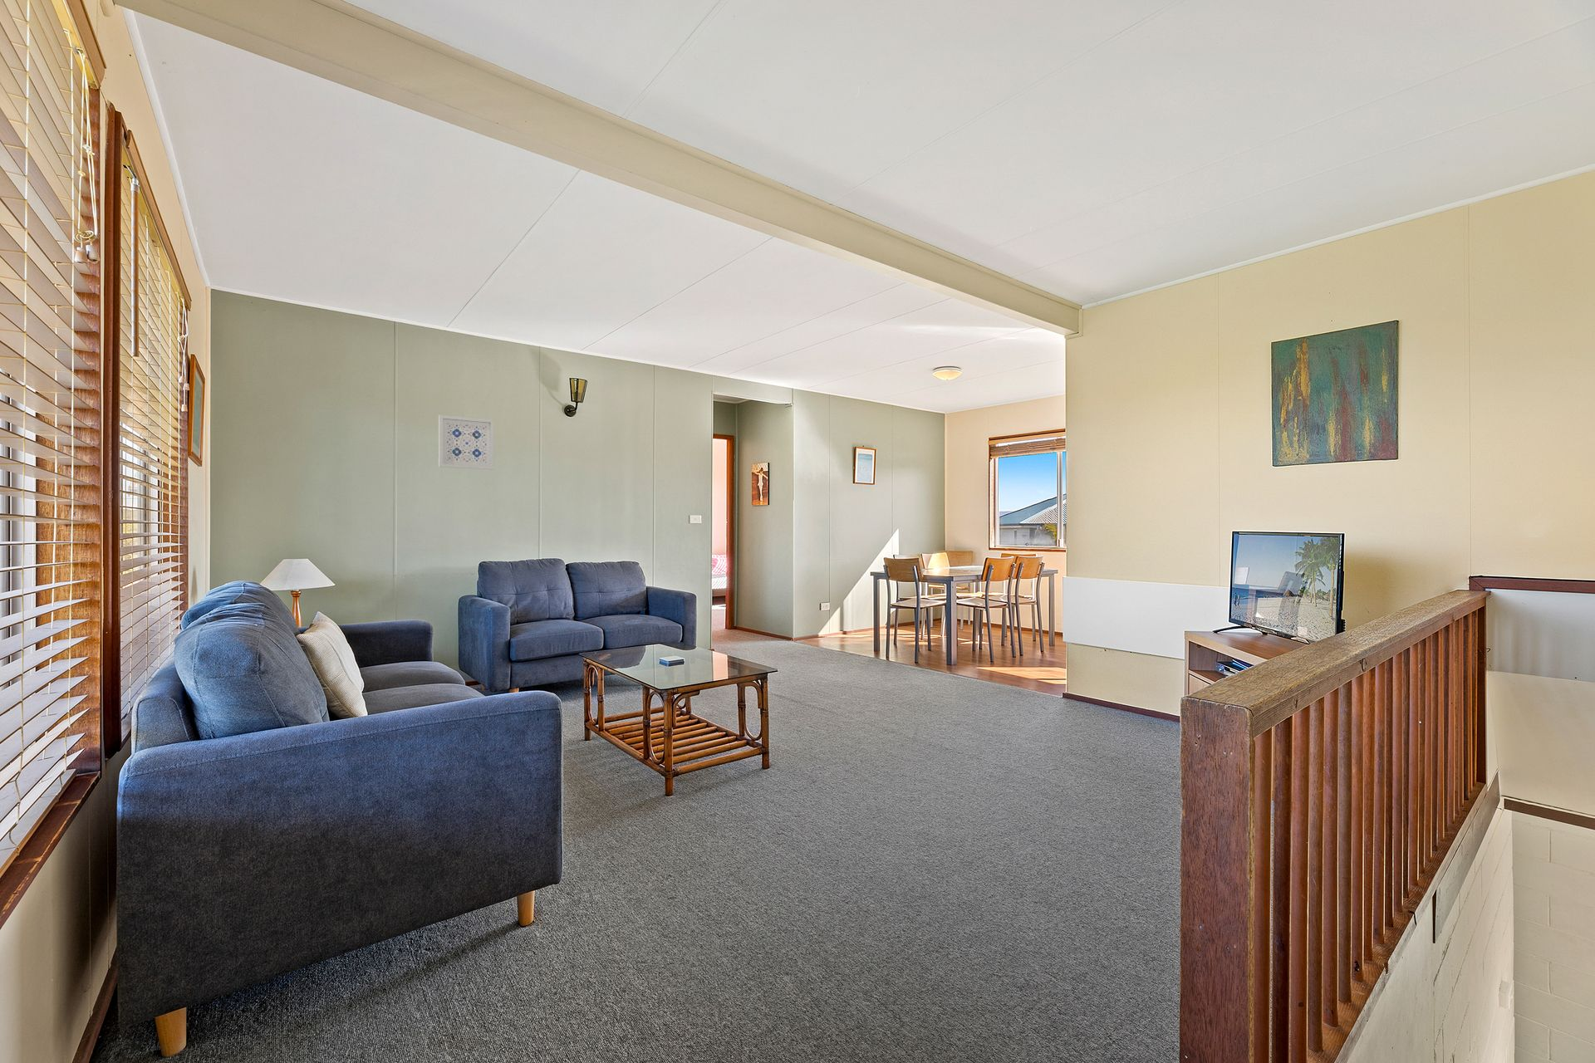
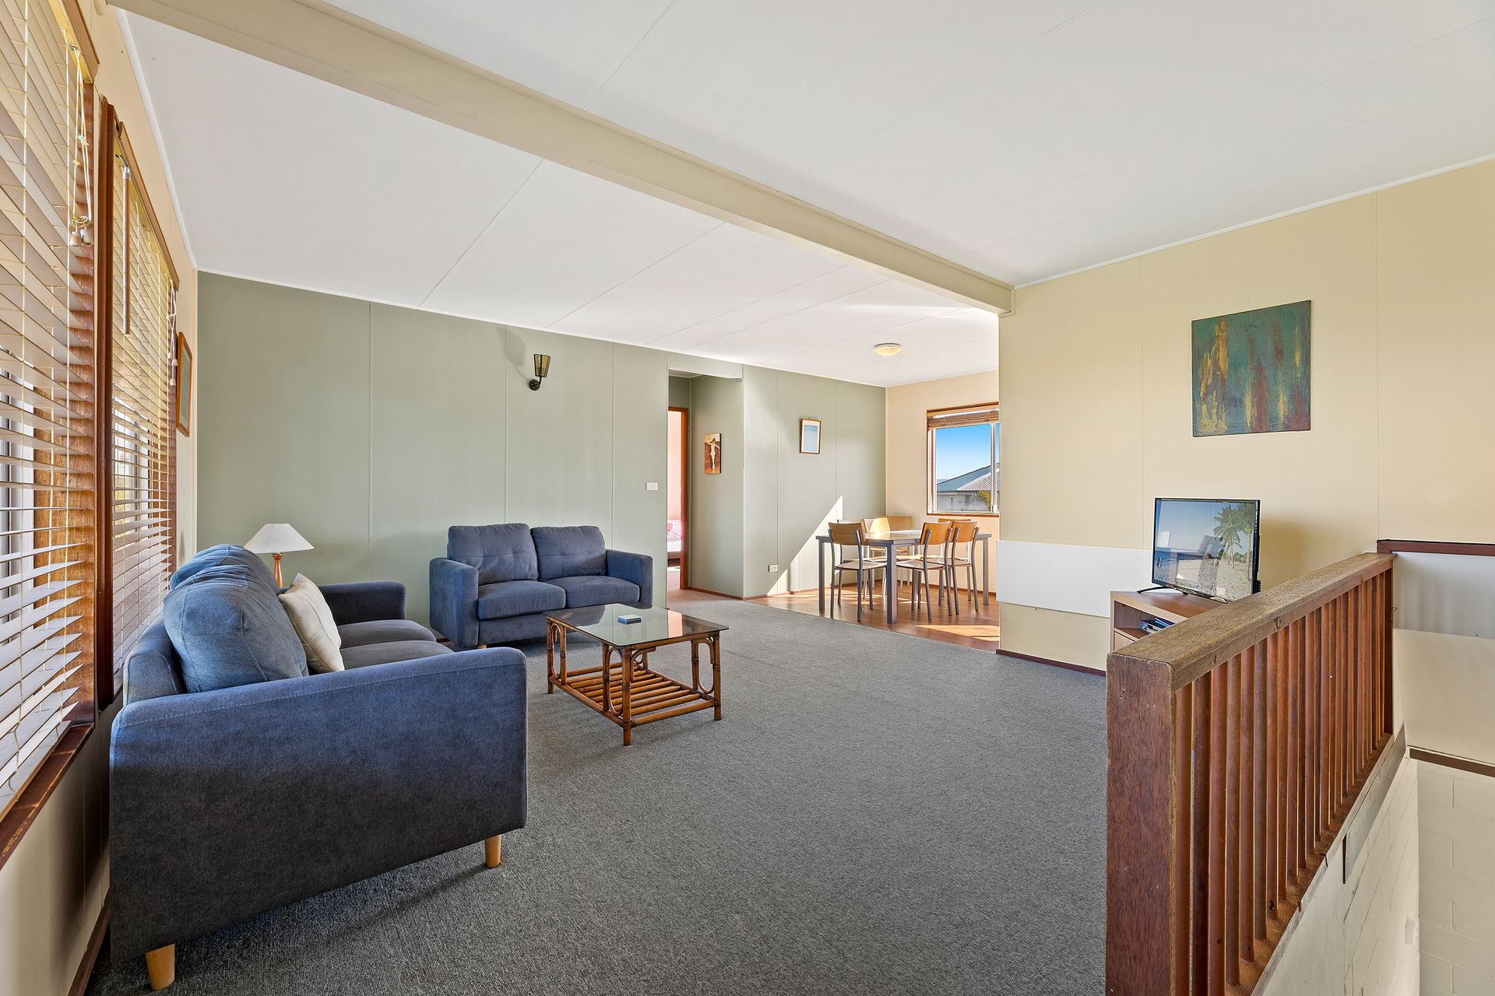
- wall art (466, 443)
